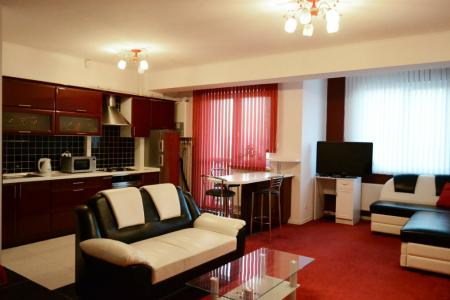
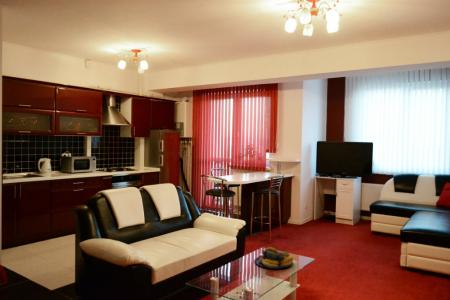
+ fruit bowl (273, 255)
